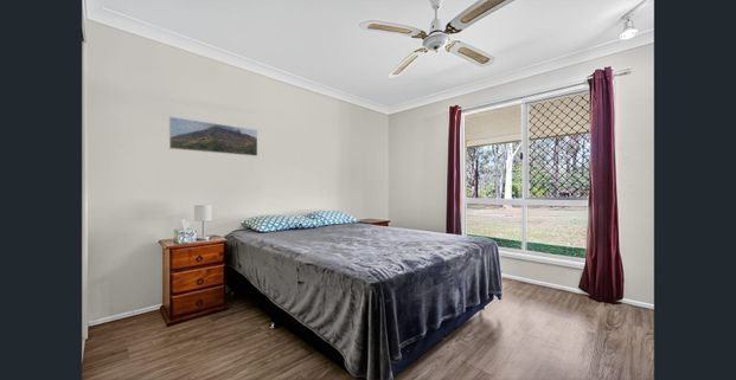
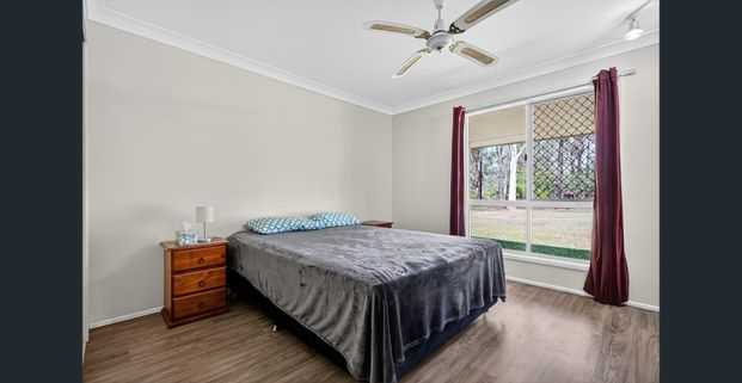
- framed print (217, 137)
